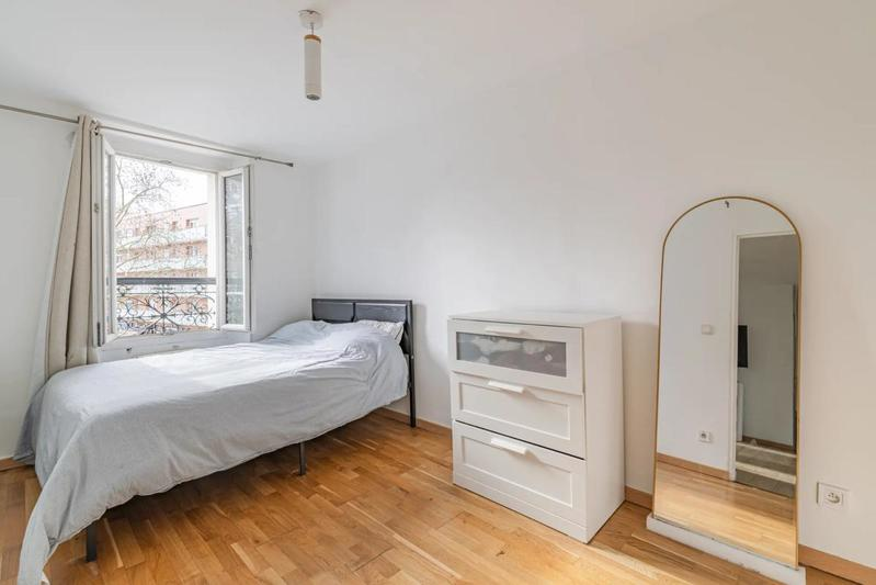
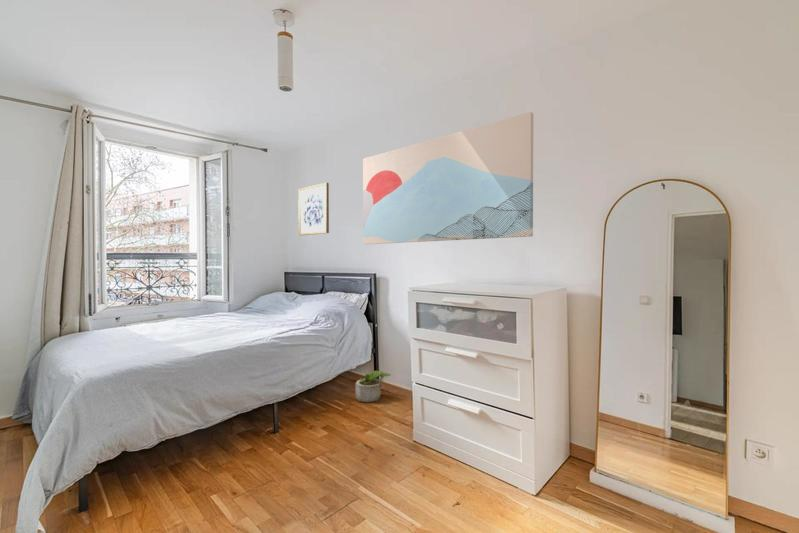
+ potted plant (372, 382)
+ wall art (432, 190)
+ wall art (313, 210)
